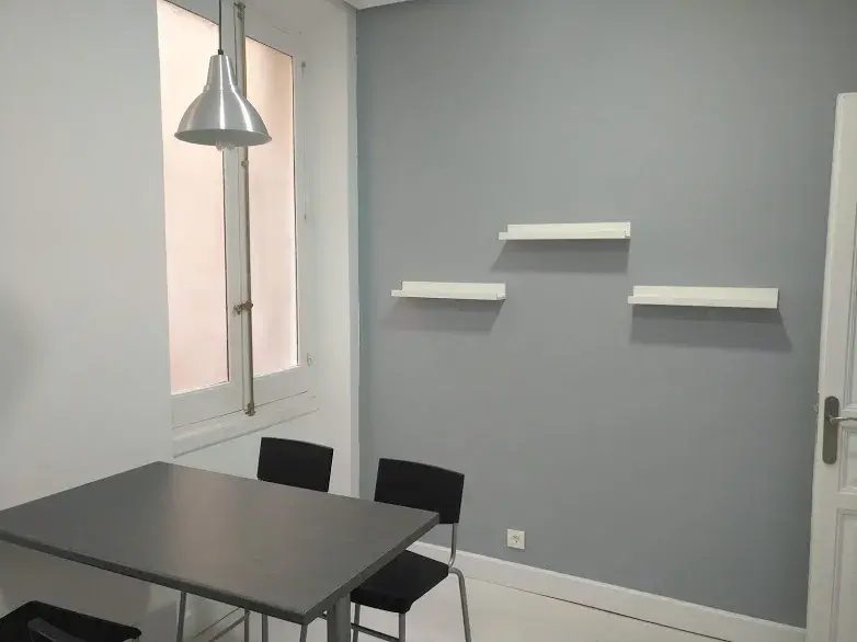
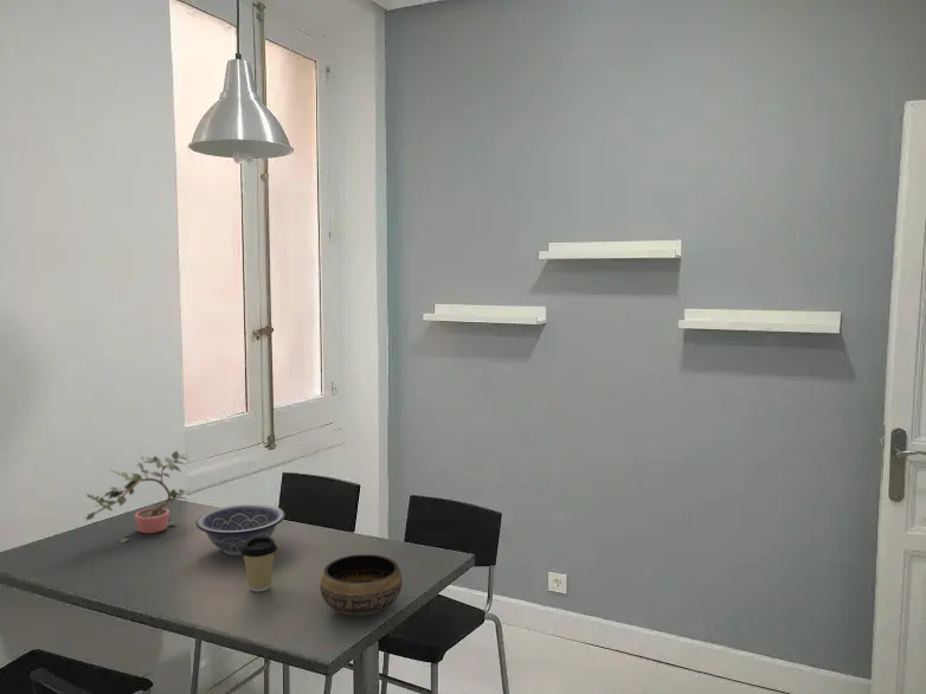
+ bowl (361, 587)
+ potted plant (133, 491)
+ coffee cup (258, 564)
+ decorative bowl (242, 533)
